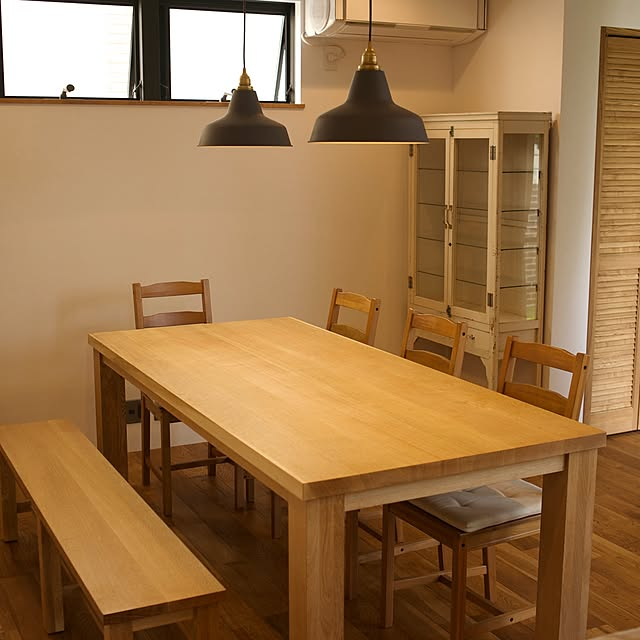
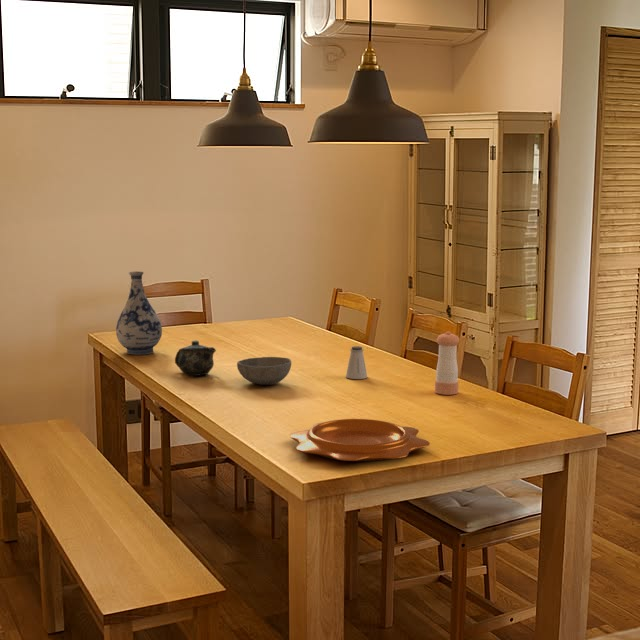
+ decorative bowl (359, 438)
+ chinaware (195, 357)
+ vase (138, 312)
+ bowl (264, 371)
+ saltshaker (356, 362)
+ pepper shaker (447, 362)
